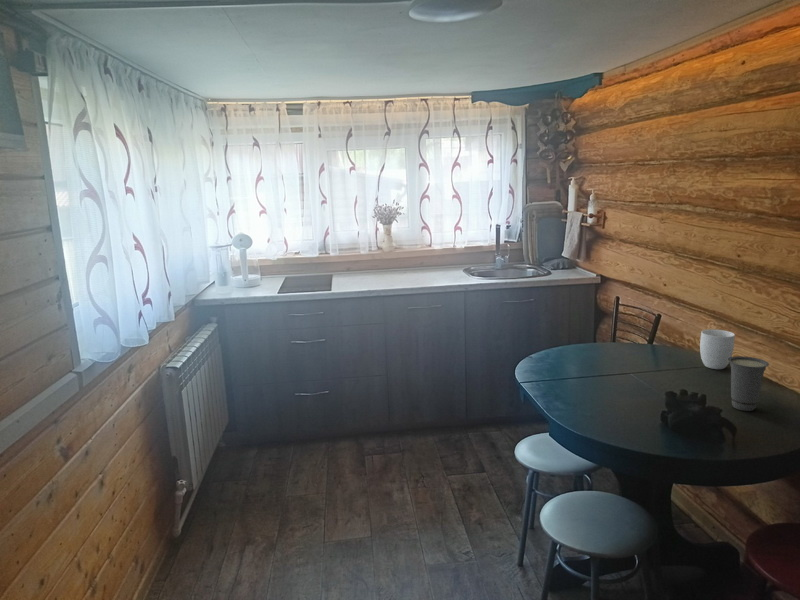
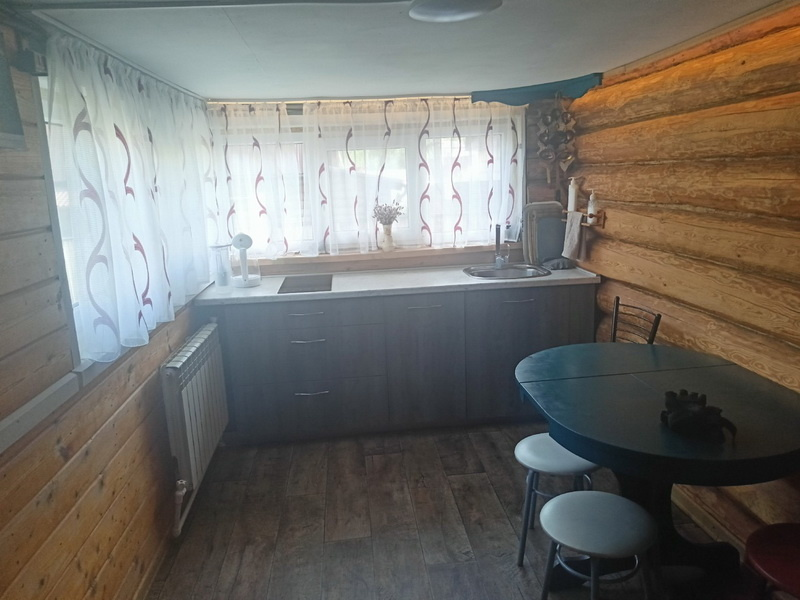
- mug (714, 349)
- cup (745, 384)
